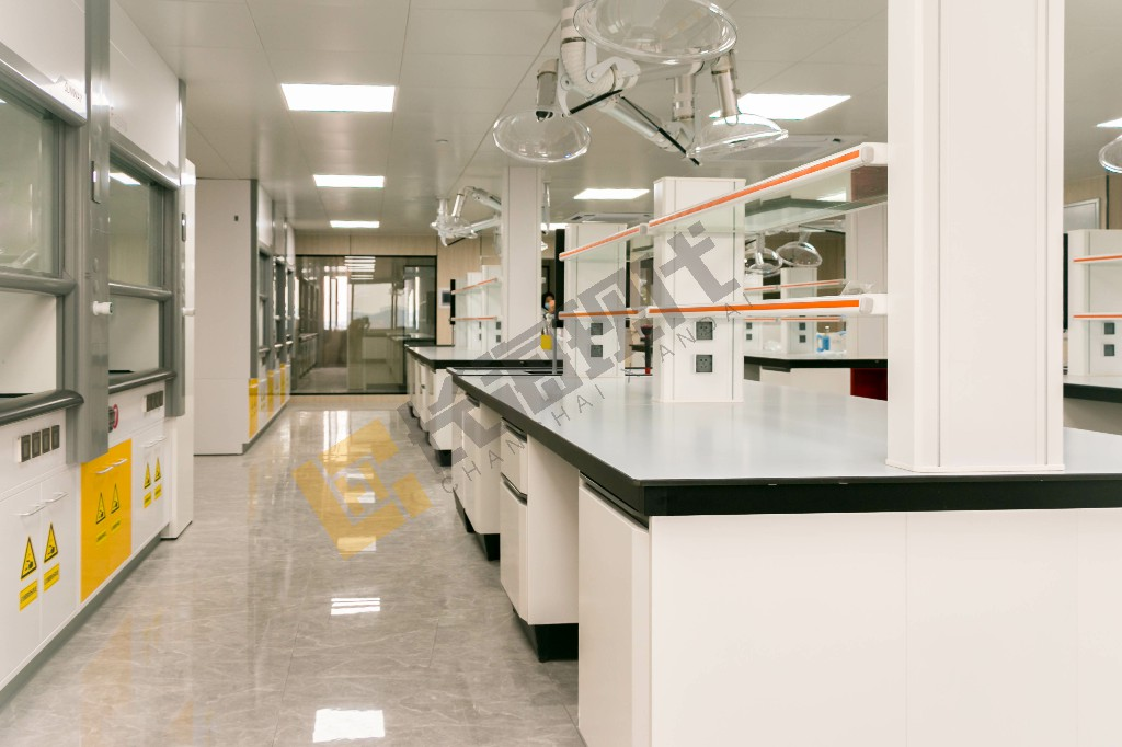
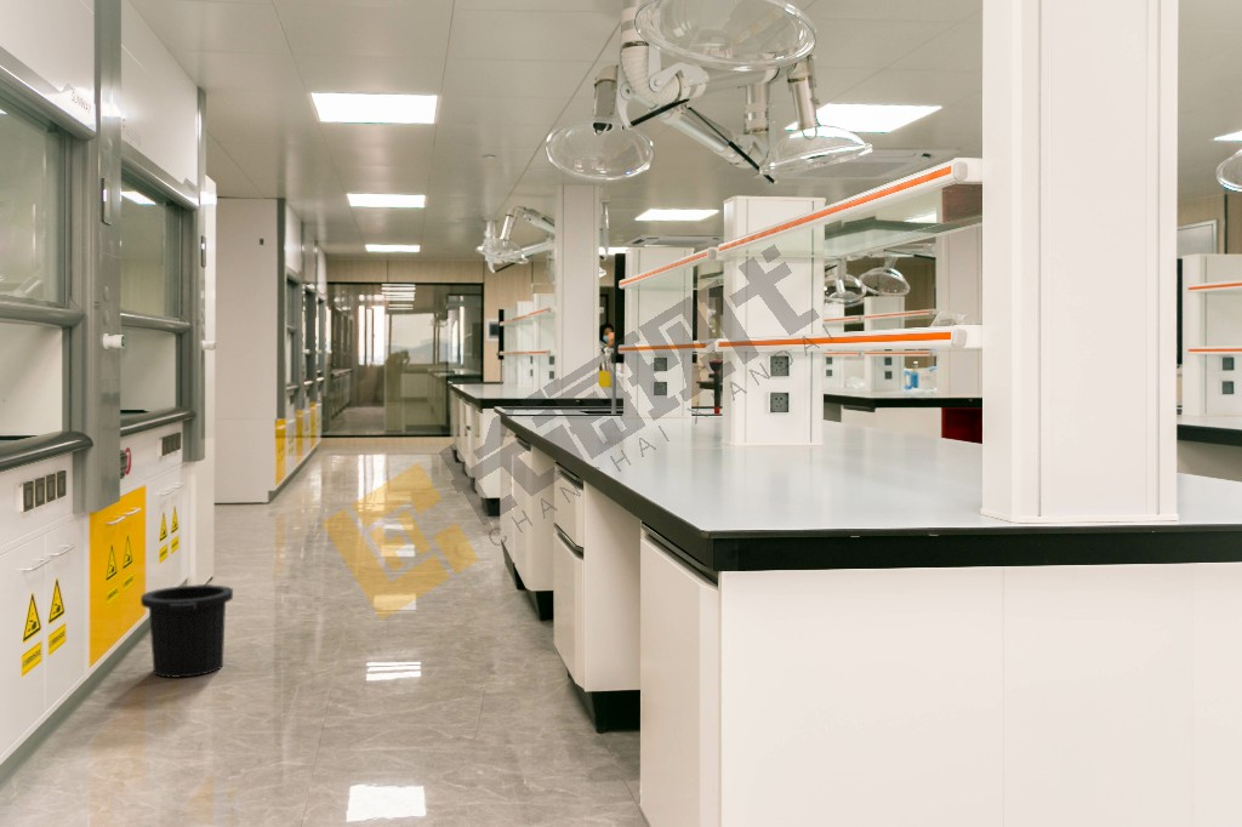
+ trash can (188, 631)
